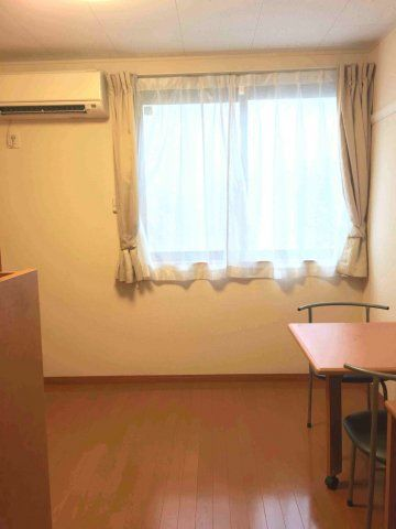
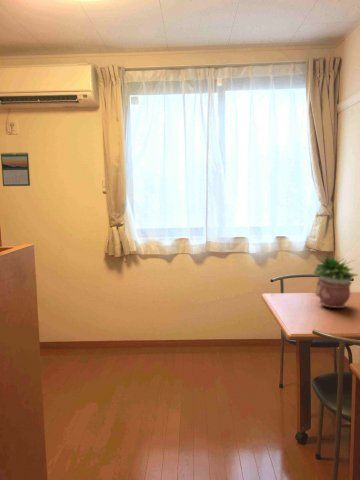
+ calendar (15, 169)
+ potted plant (335, 280)
